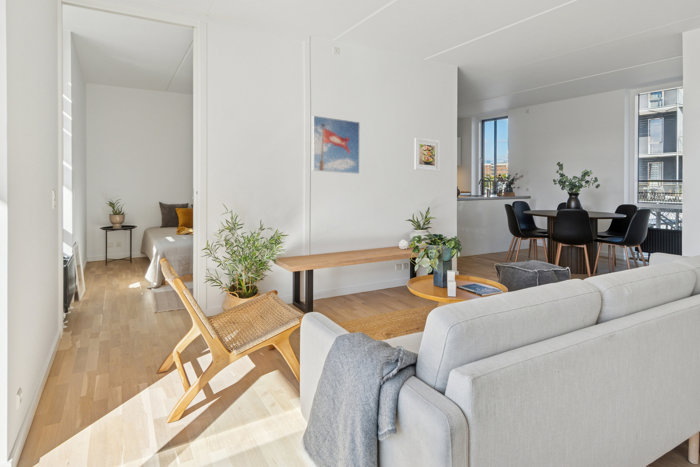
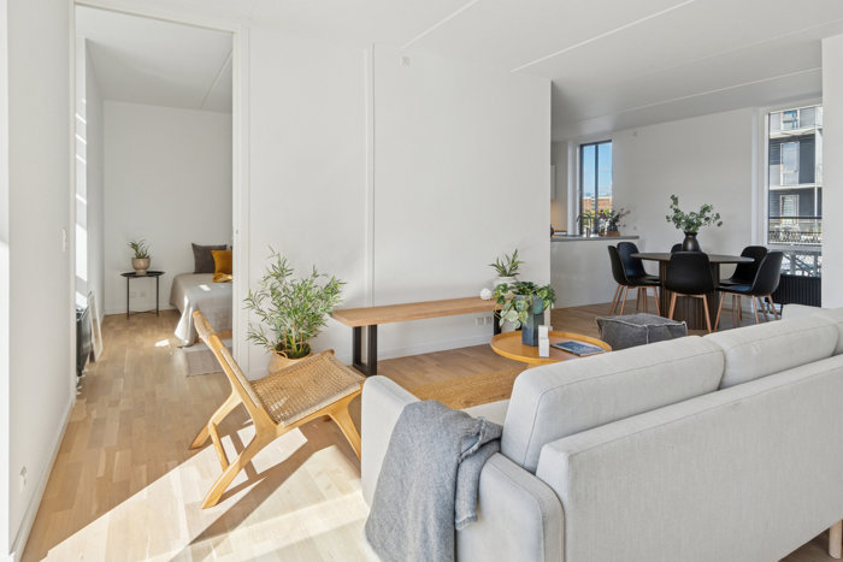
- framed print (336, 145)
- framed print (426, 155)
